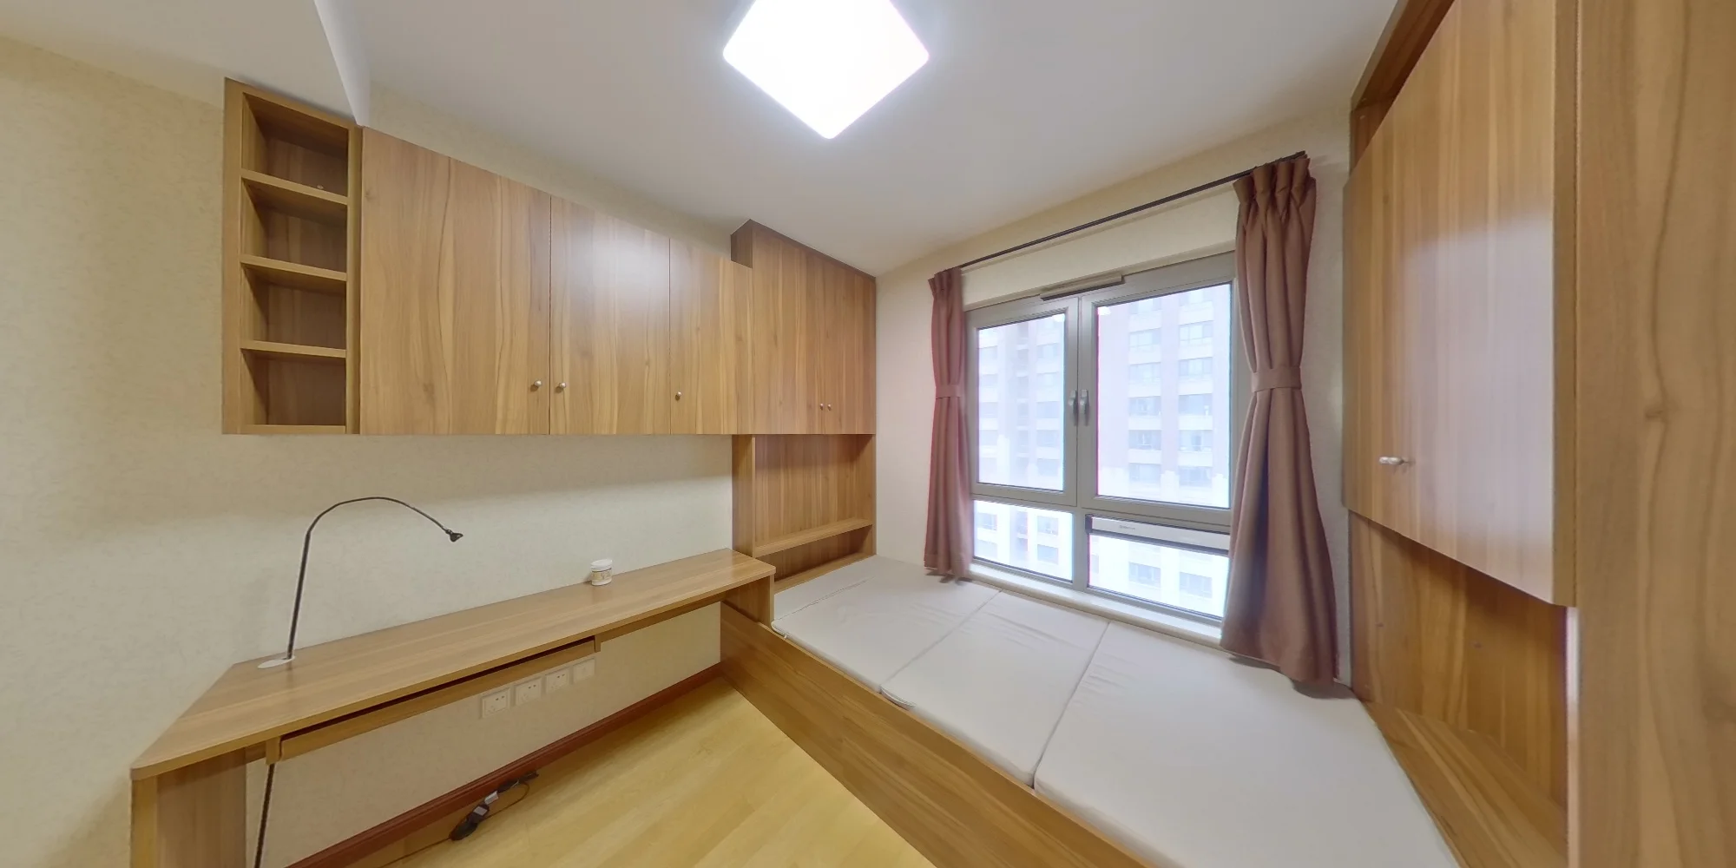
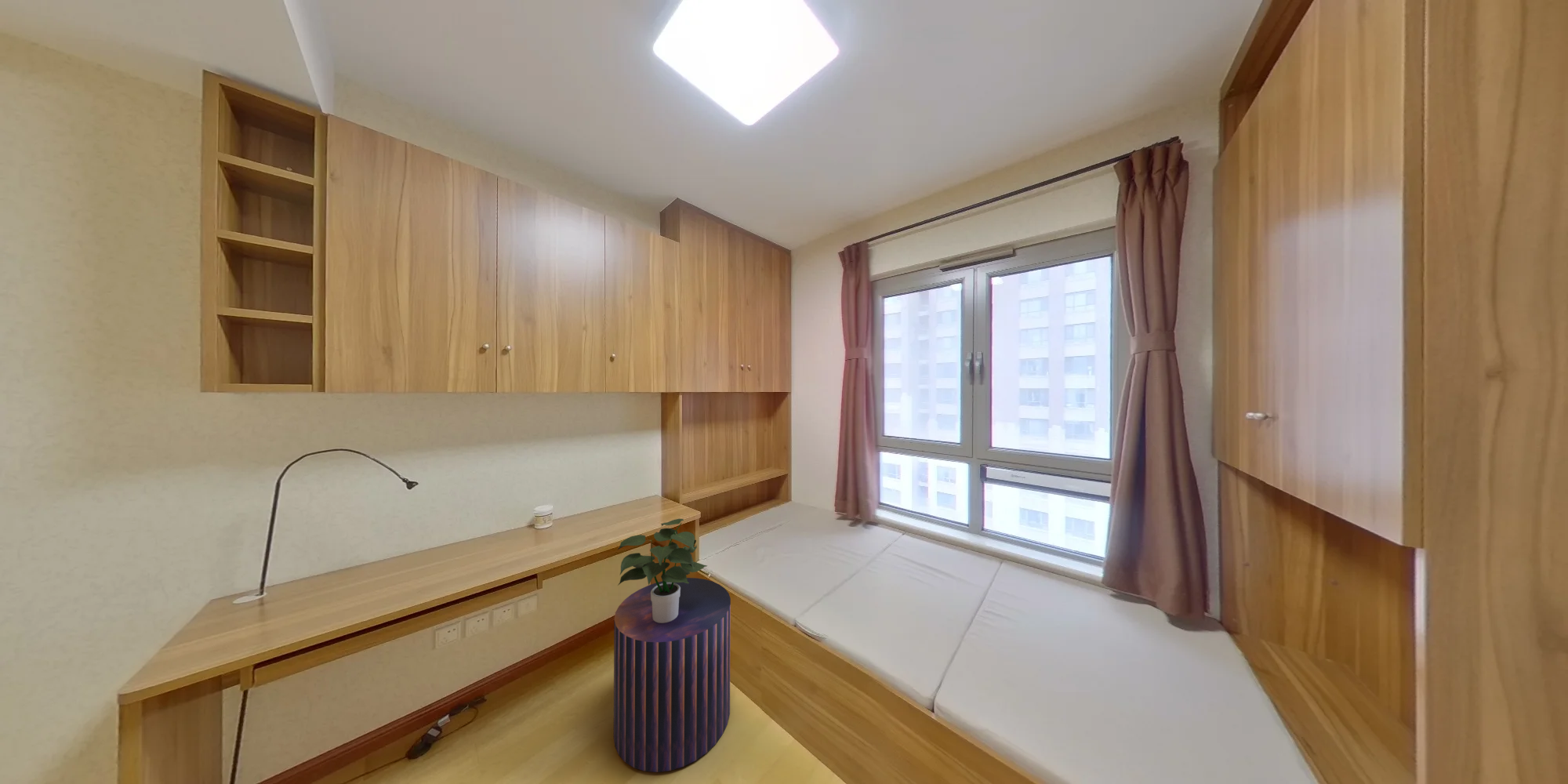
+ potted plant (665, 569)
+ stool (674, 660)
